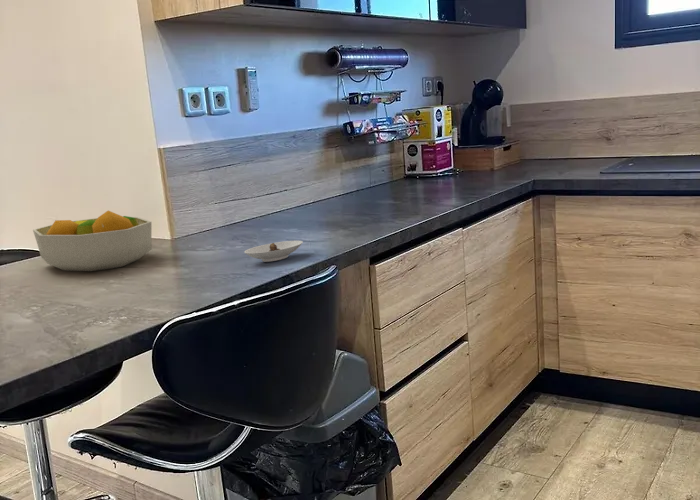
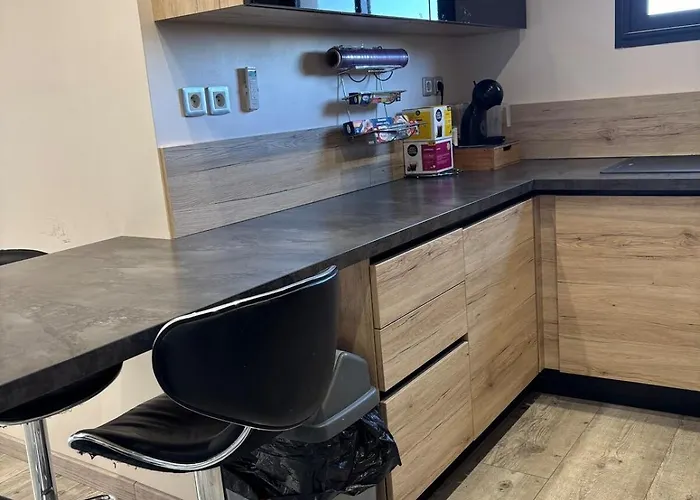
- saucer (274, 251)
- fruit bowl (93, 235)
